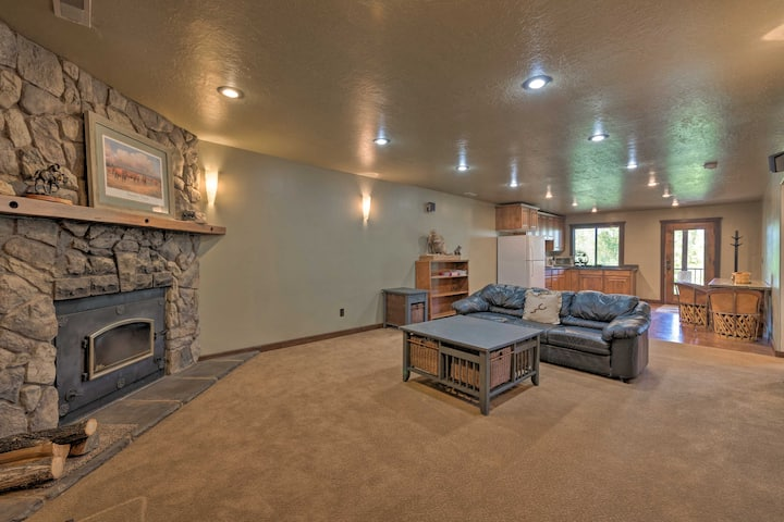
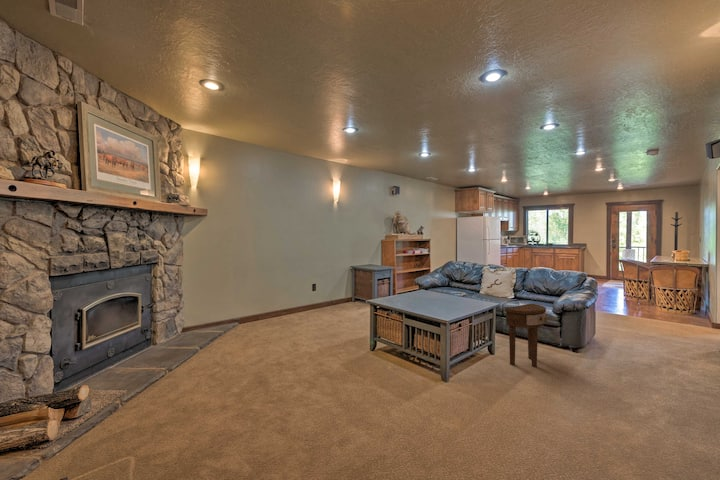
+ side table (528, 334)
